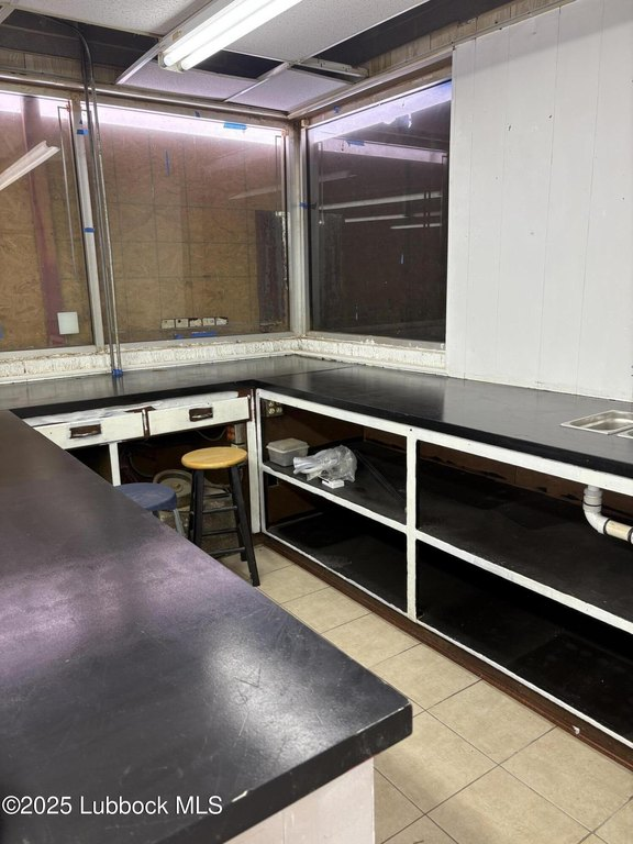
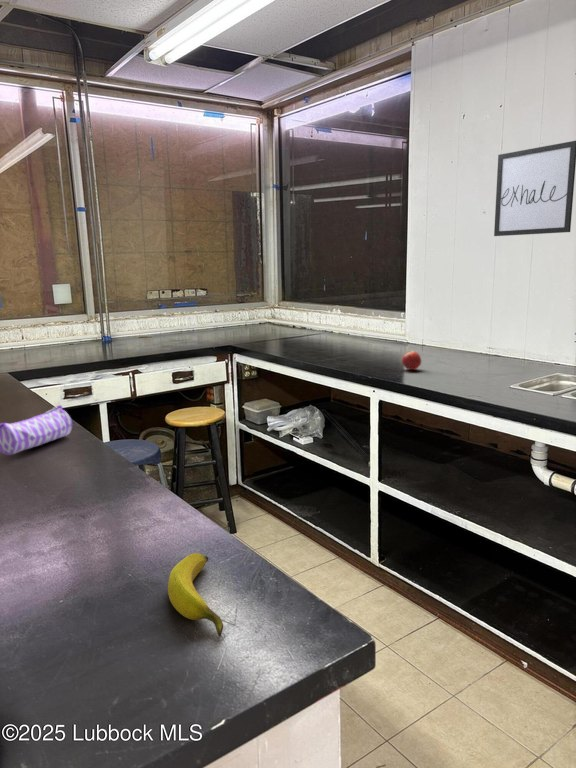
+ fruit (411, 360)
+ banana (193, 587)
+ wall art (532, 191)
+ pencil case (35, 429)
